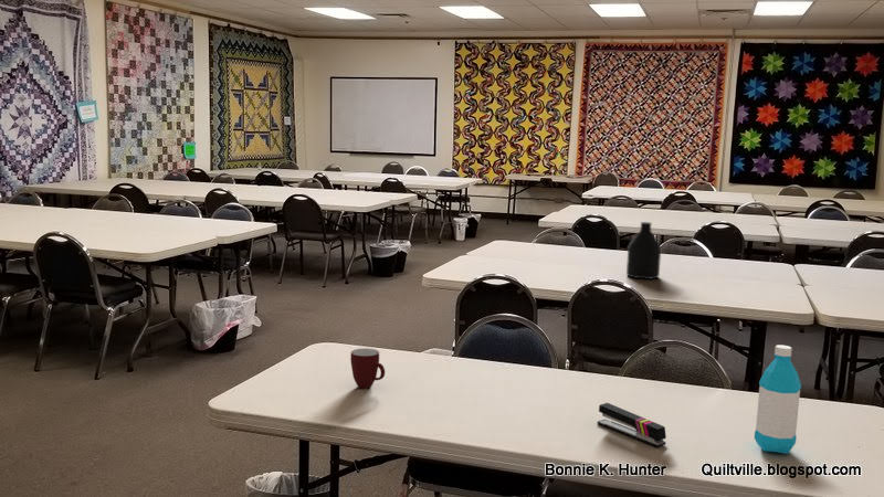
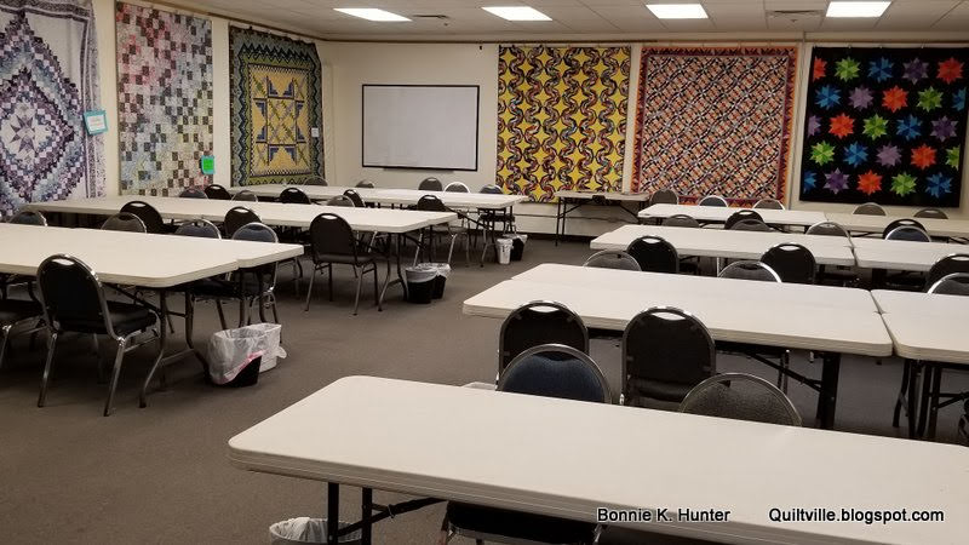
- bottle (644, 248)
- mug (368, 369)
- water bottle (778, 398)
- stapler (631, 423)
